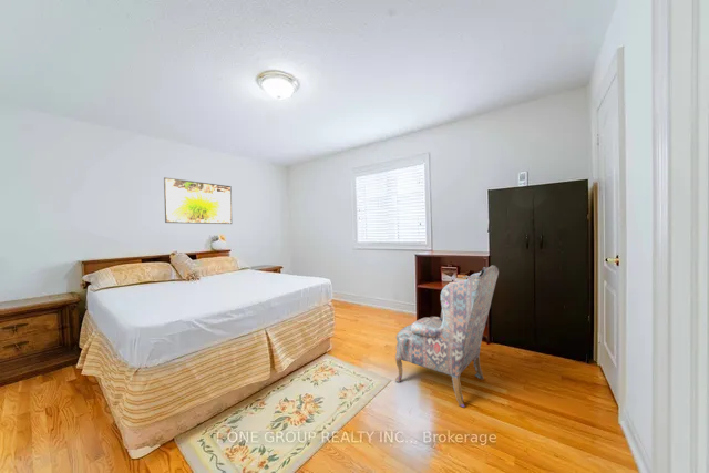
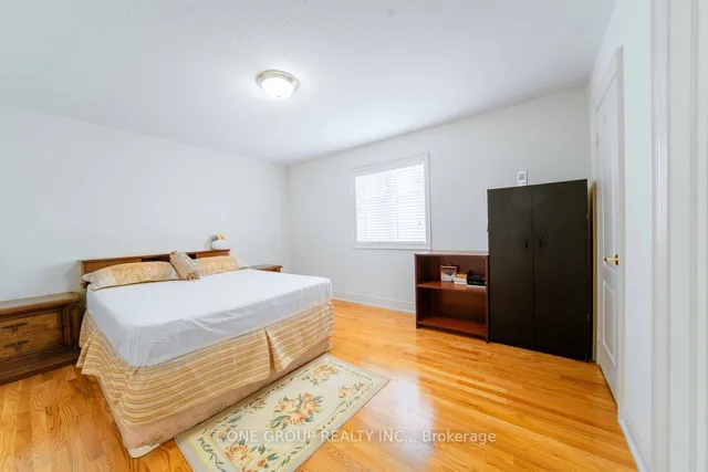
- armchair (445, 321)
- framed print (201, 203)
